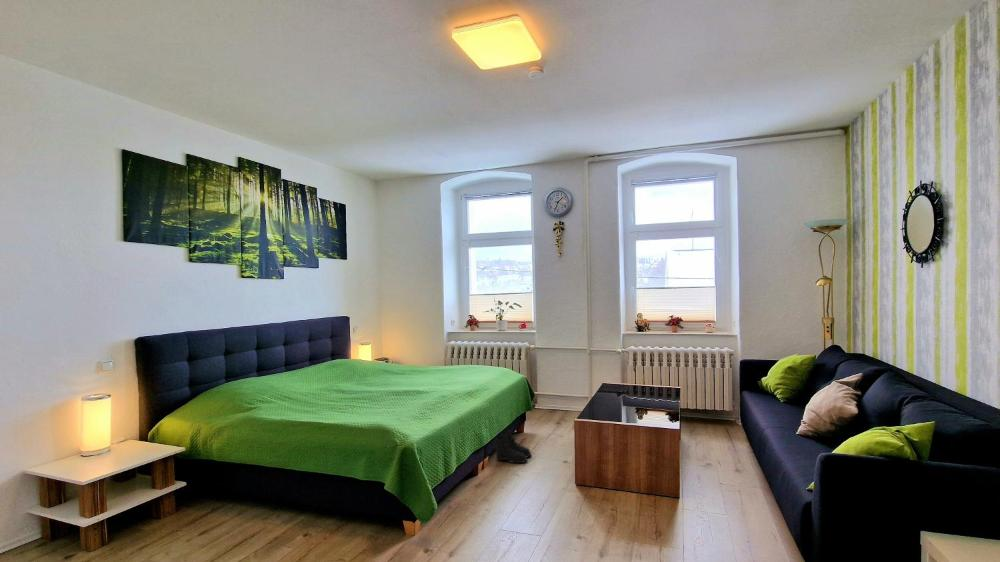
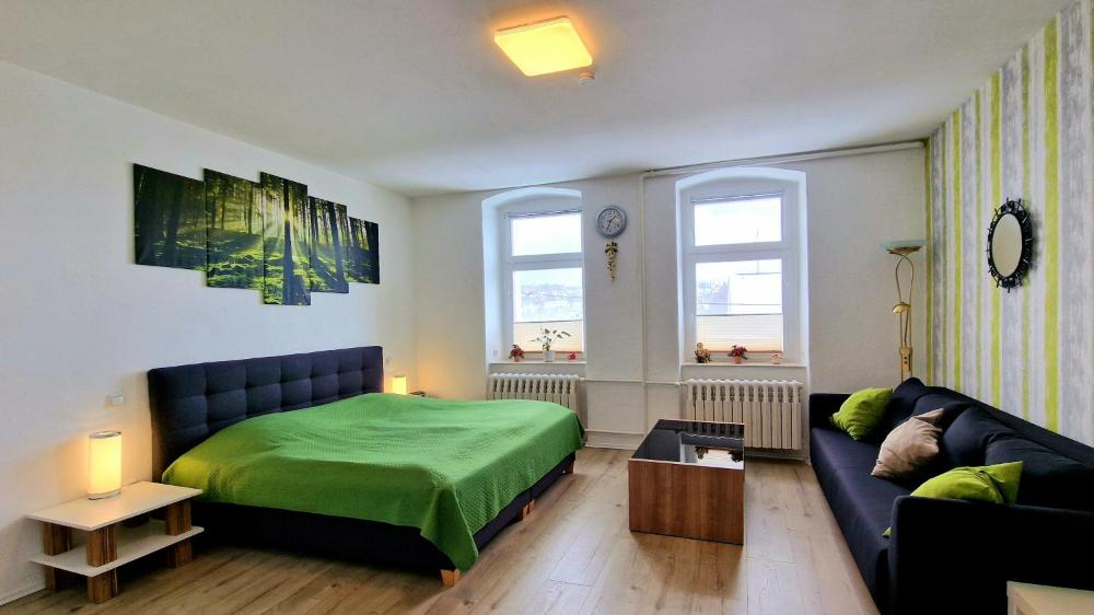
- boots (513, 445)
